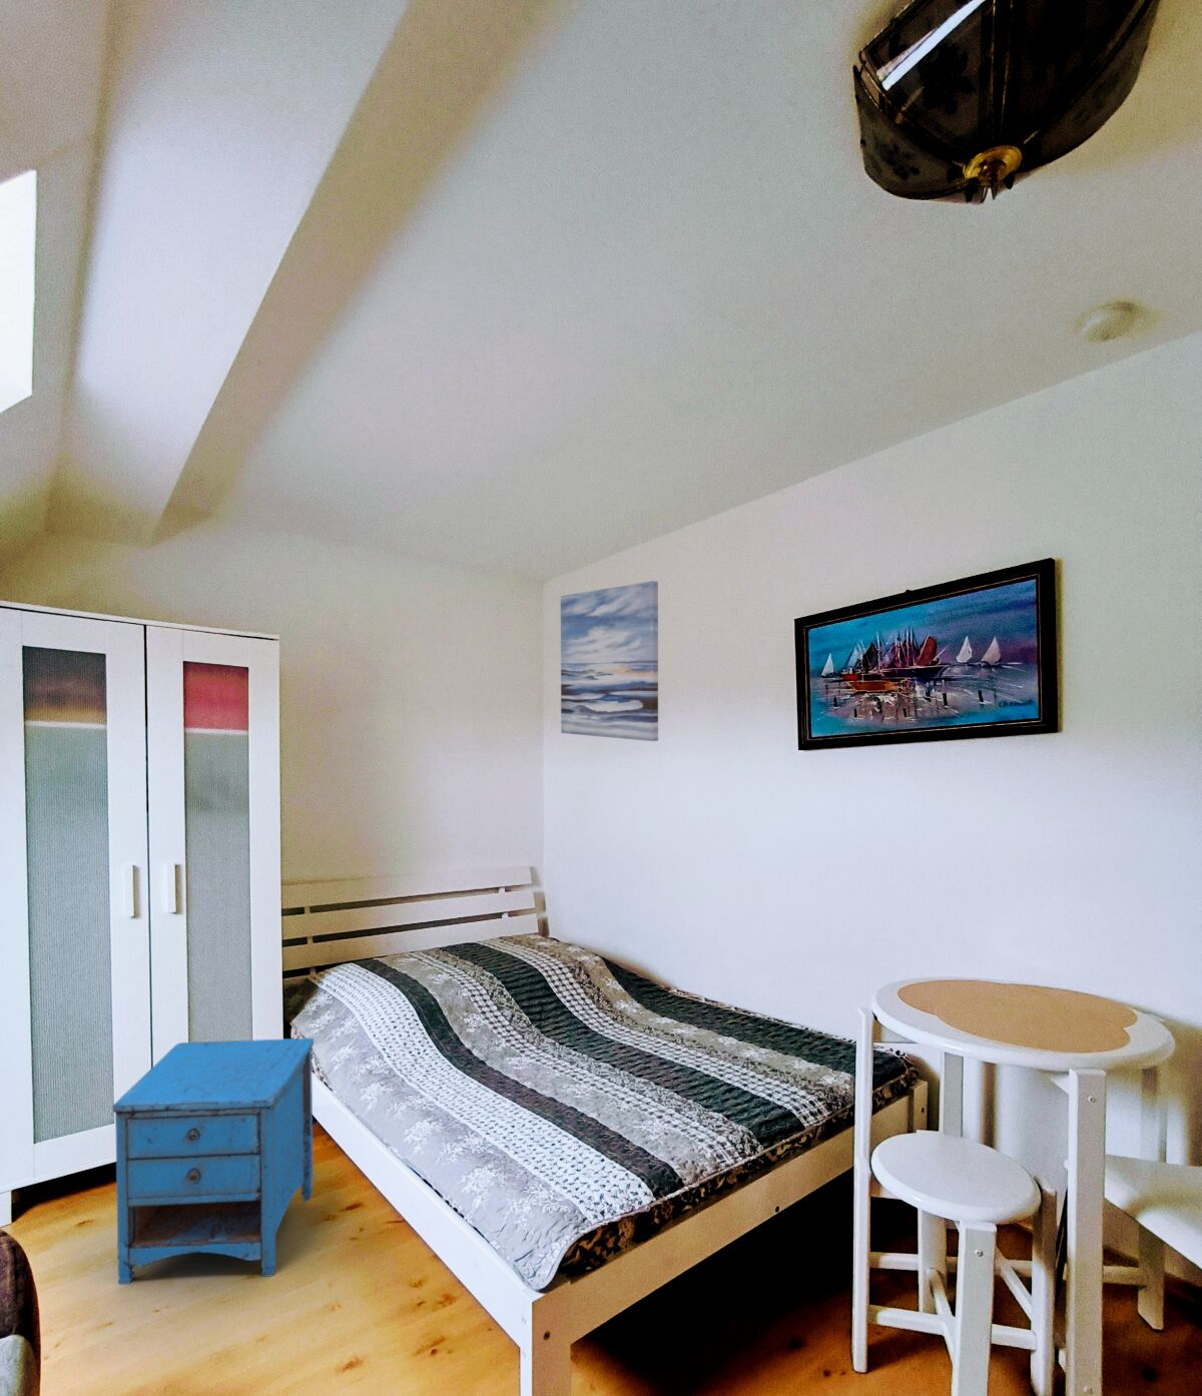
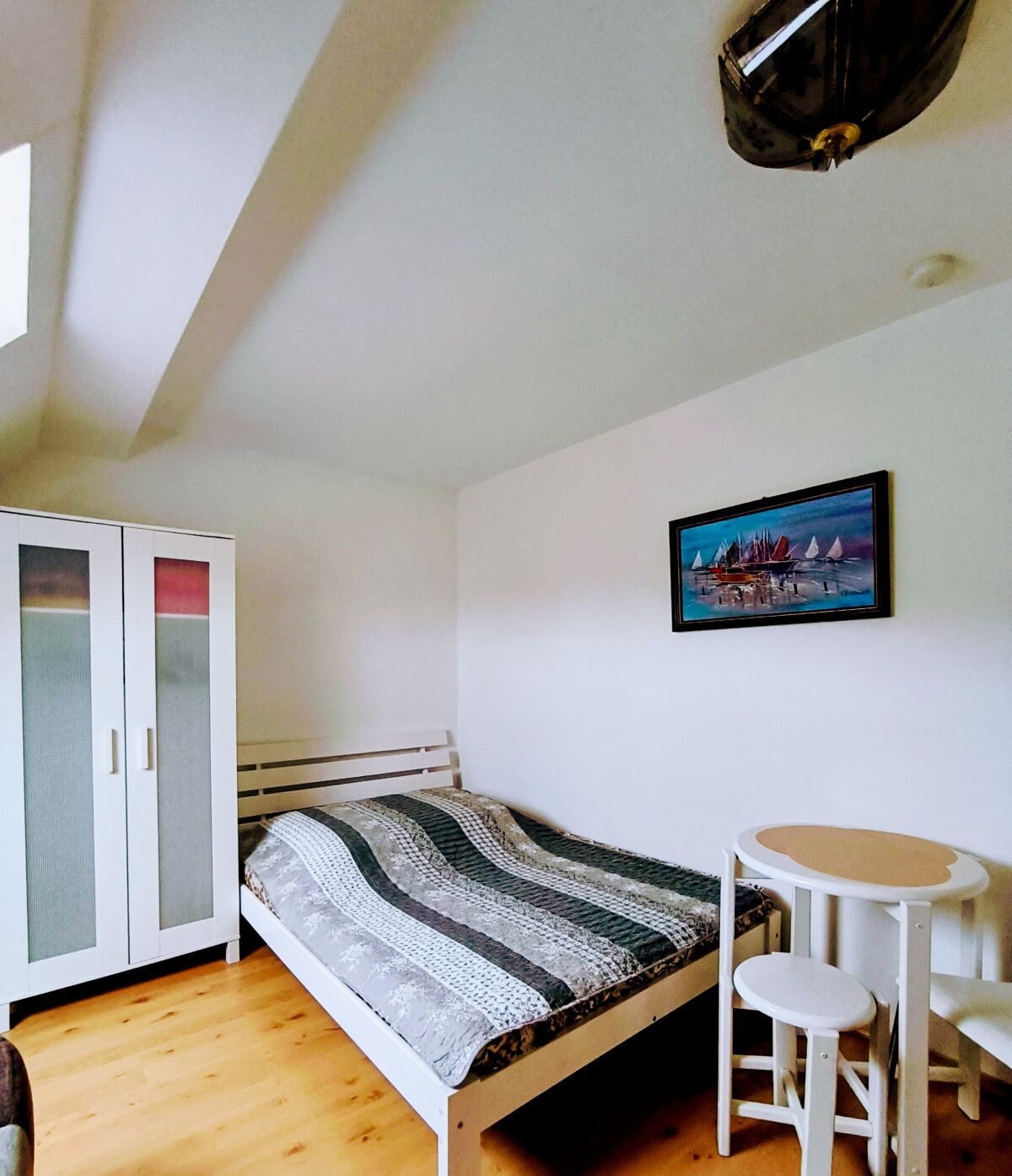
- nightstand (222, 1155)
- wall art (605, 662)
